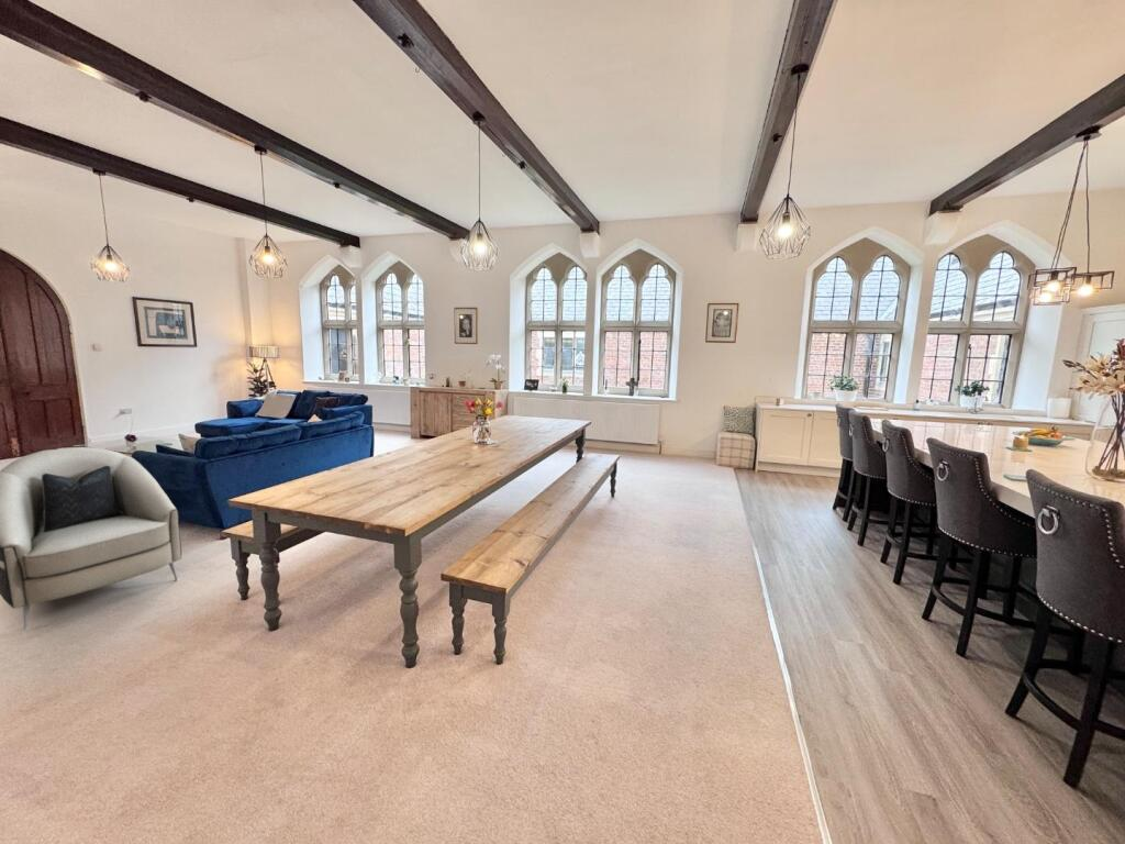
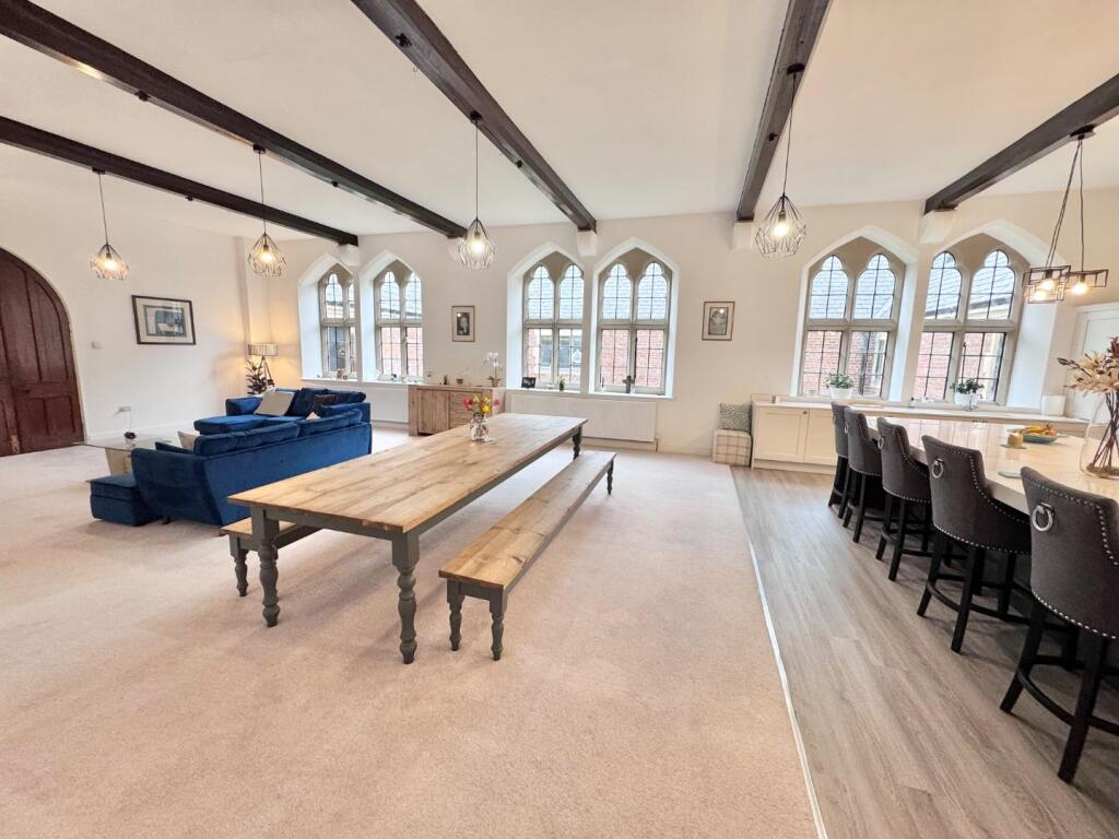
- armchair (83, 509)
